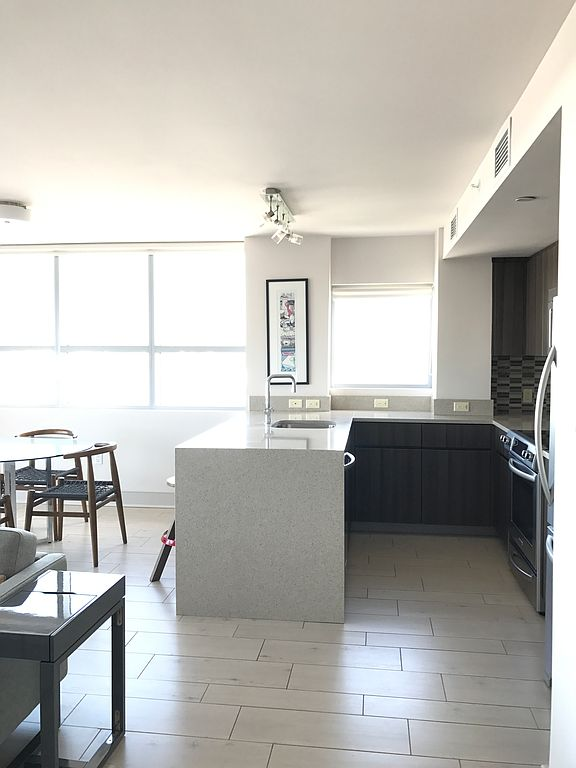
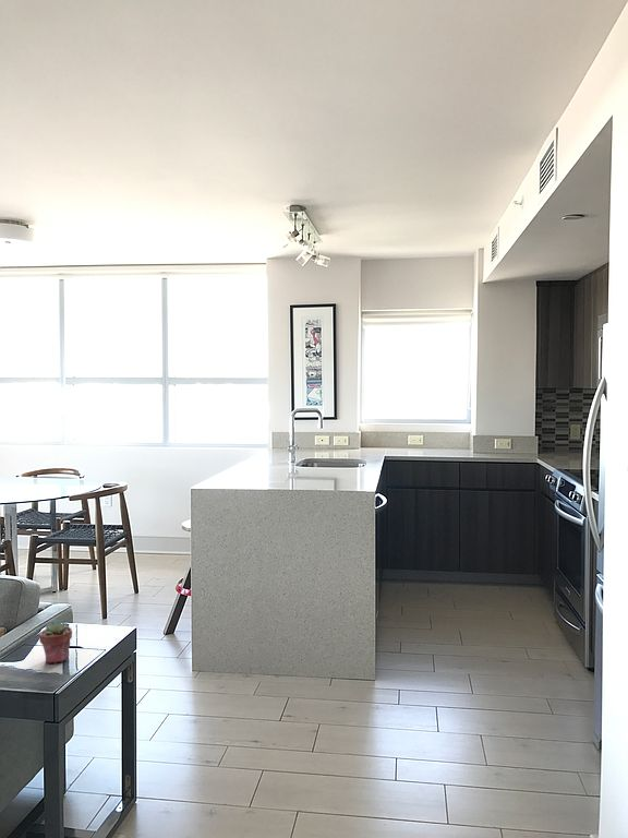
+ potted succulent (56, 639)
